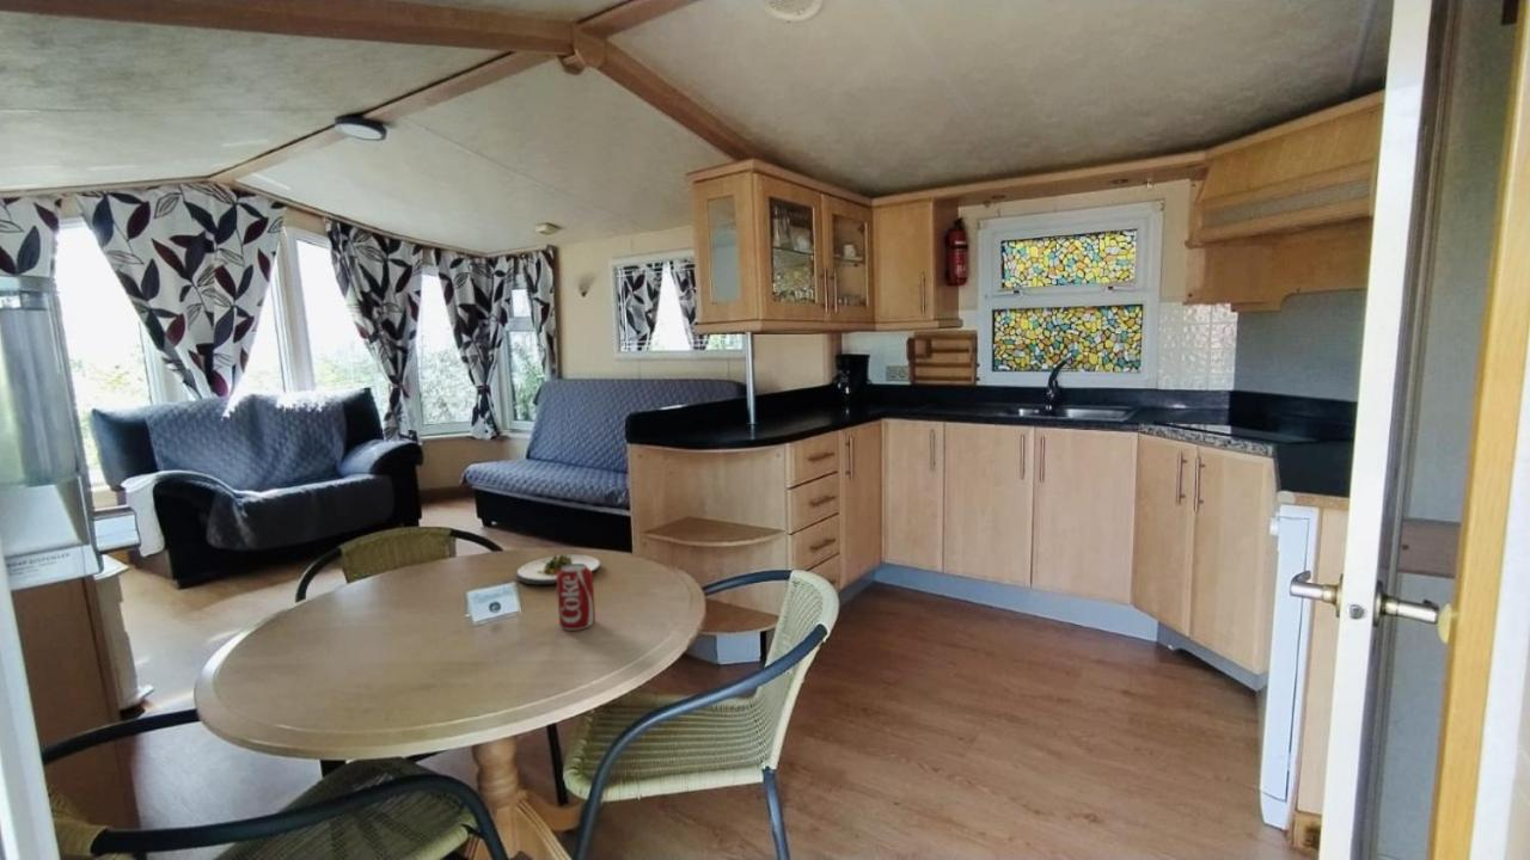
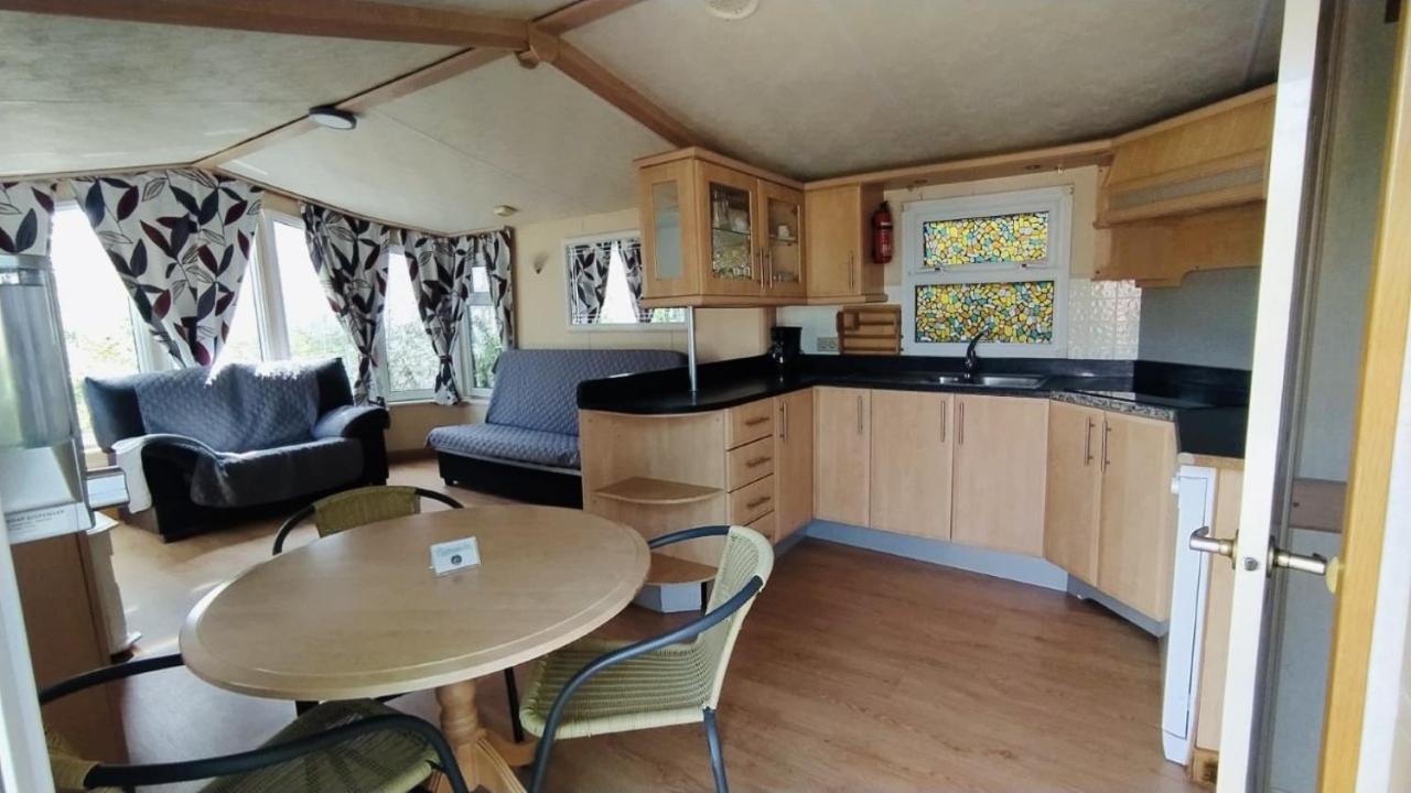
- beverage can (575, 595)
- salad plate (558, 563)
